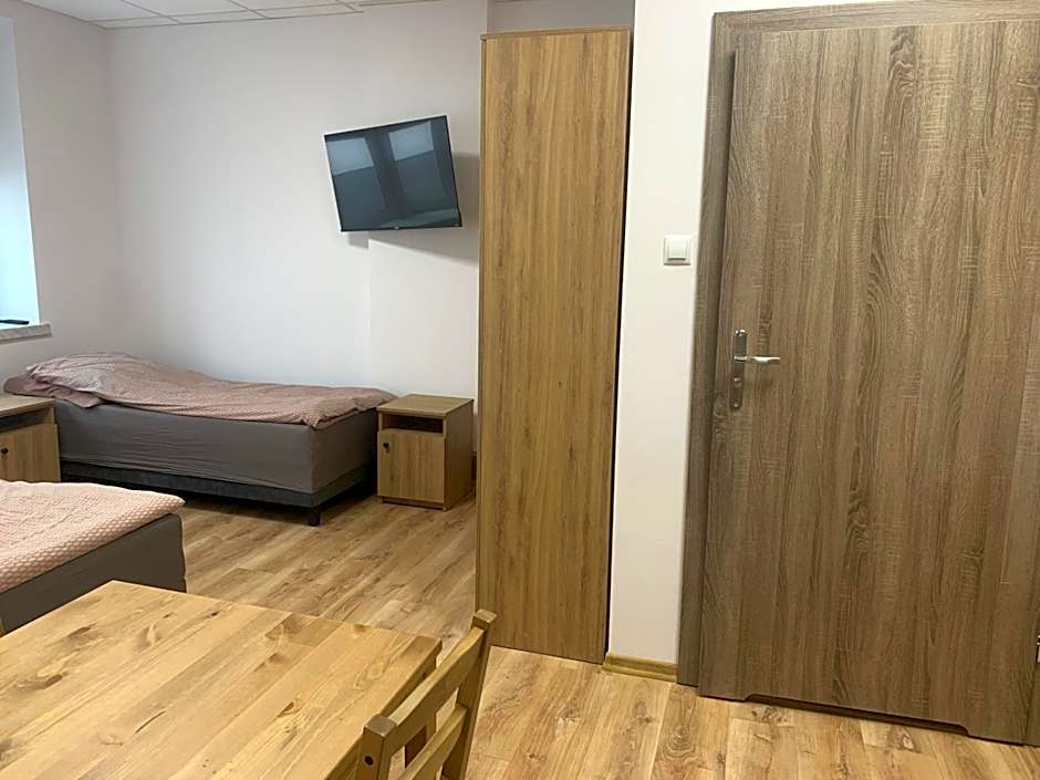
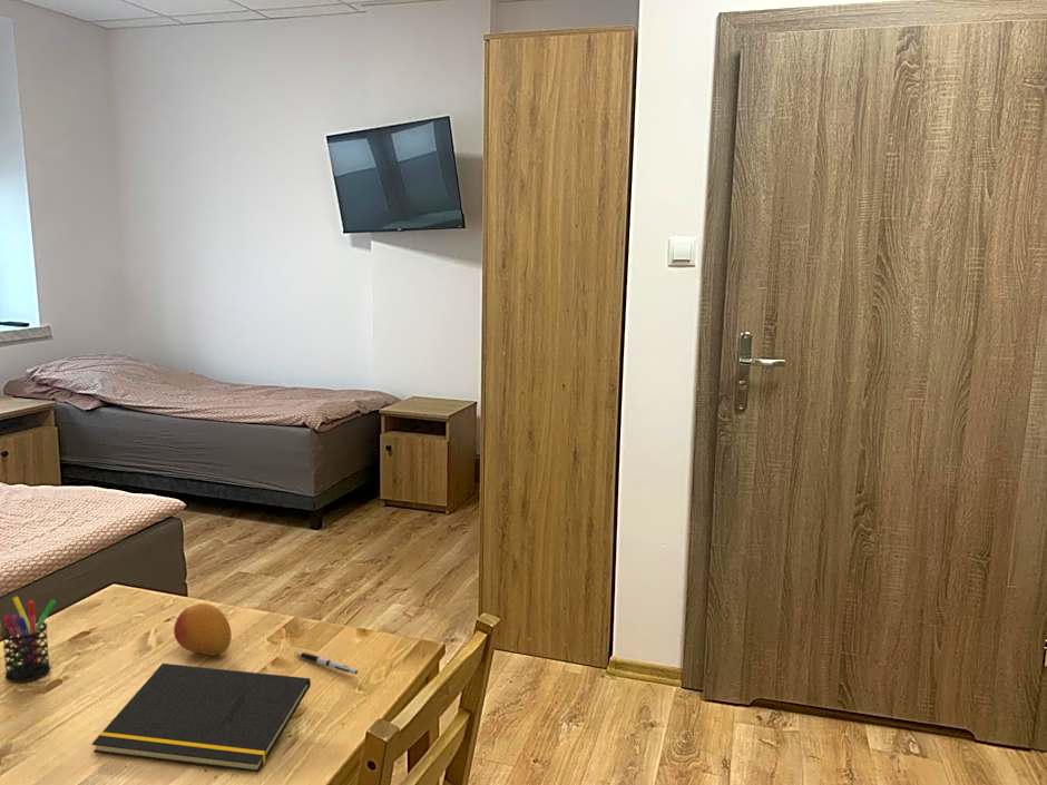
+ notepad (206, 713)
+ pen holder (30, 634)
+ pen (324, 661)
+ fruit (203, 629)
